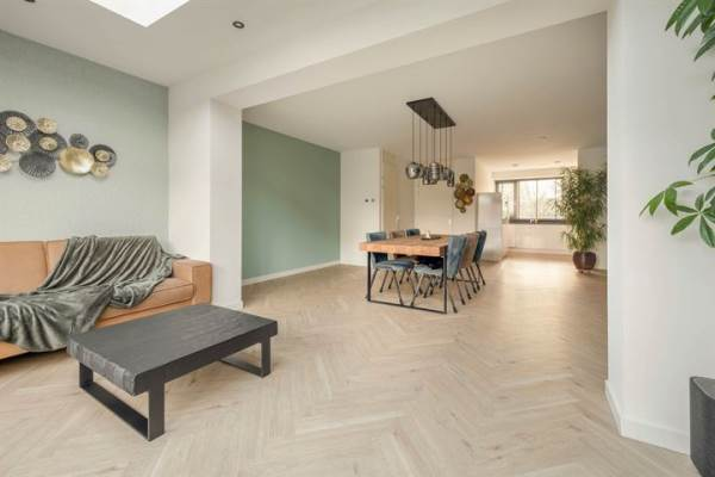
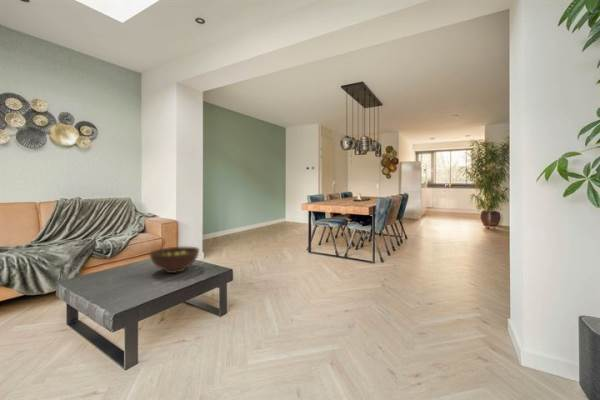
+ fruit bowl (175, 260)
